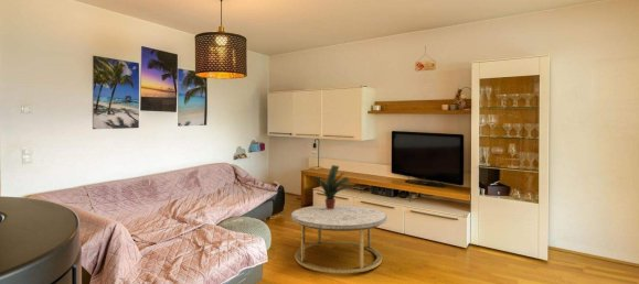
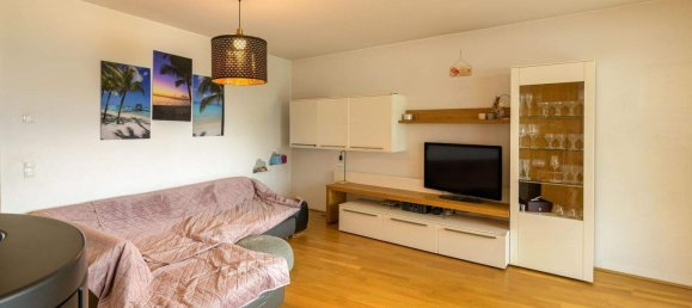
- coffee table (338, 230)
- potted plant (331, 187)
